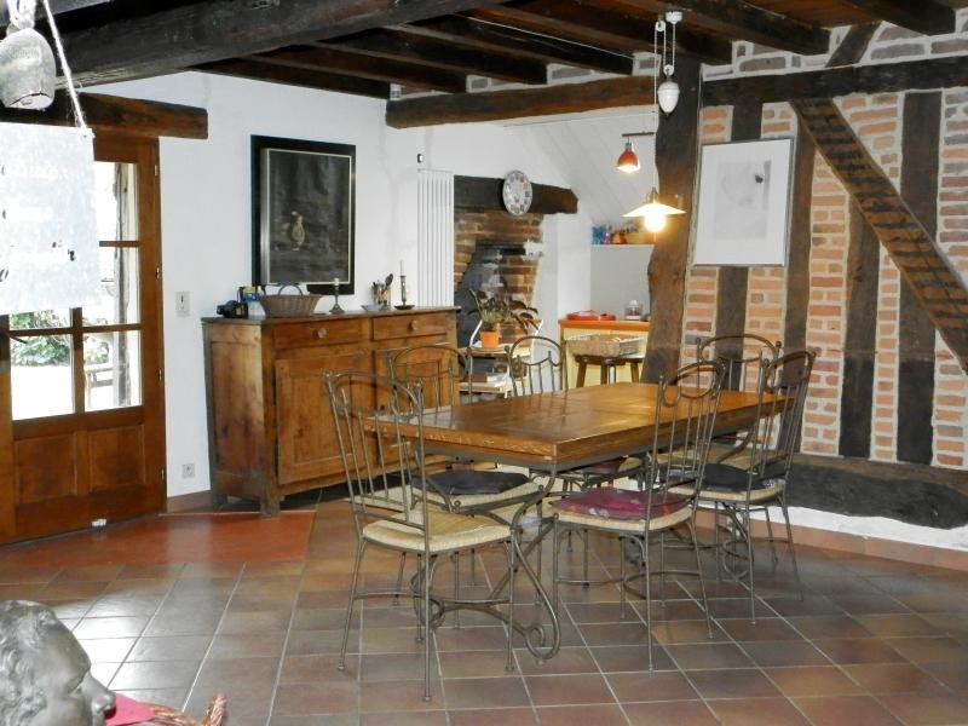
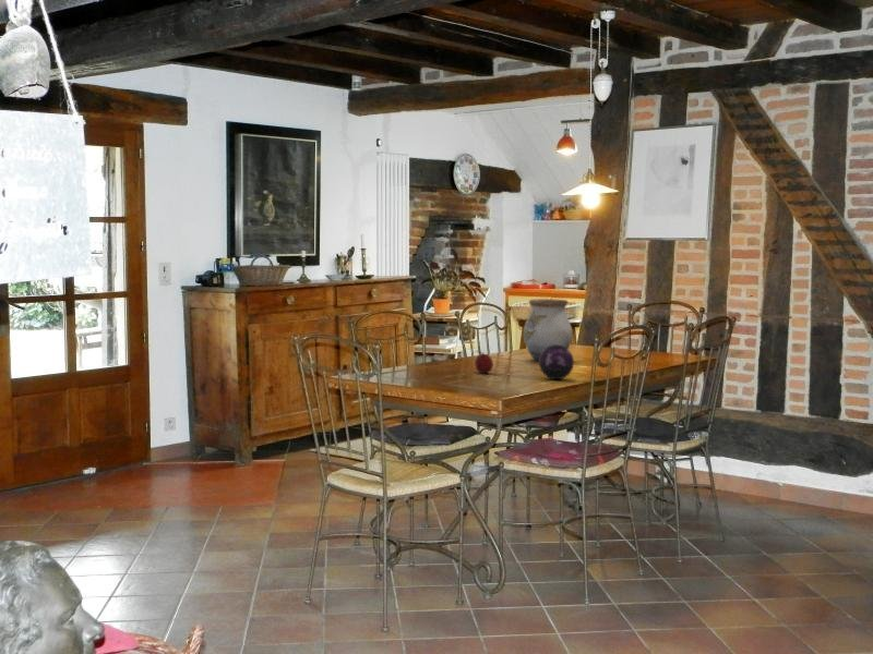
+ vase (547, 330)
+ decorative orb (555, 362)
+ fruit (482, 361)
